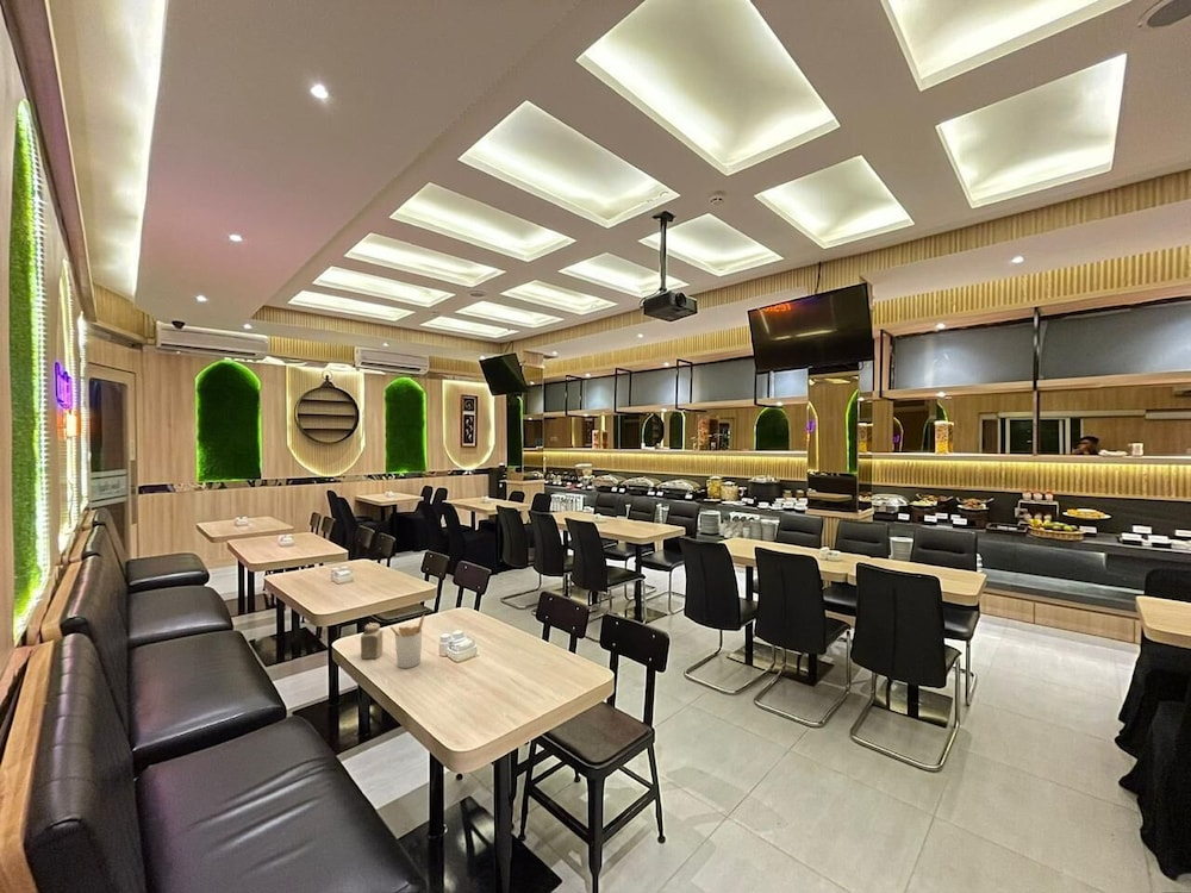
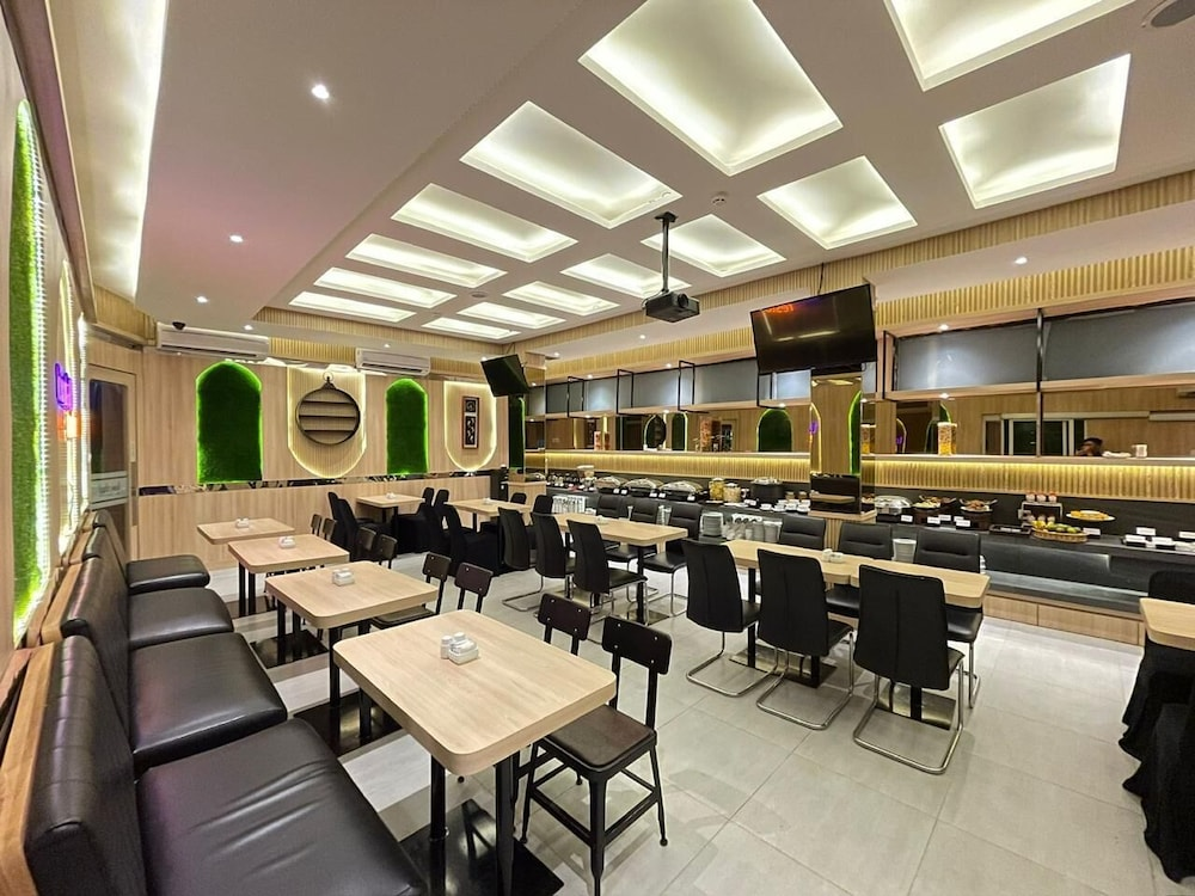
- utensil holder (409, 642)
- salt shaker (372, 639)
